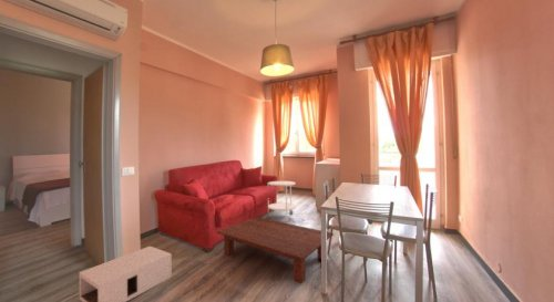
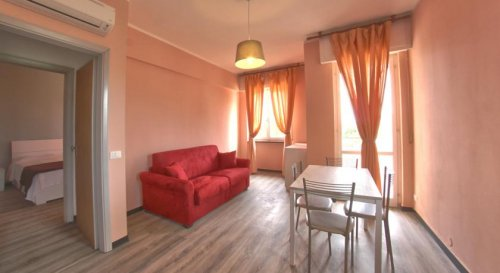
- storage box (129, 274)
- coffee table (274, 243)
- side table (281, 202)
